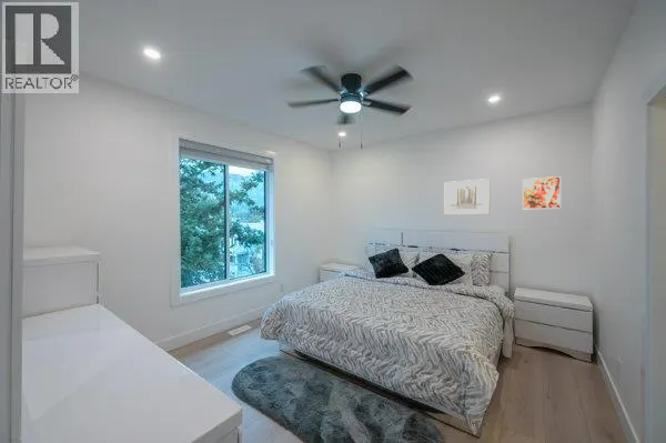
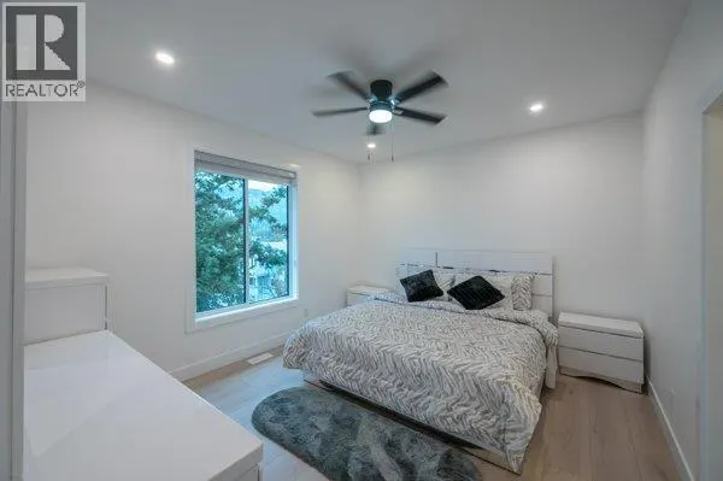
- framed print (541, 193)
- wall art (466, 198)
